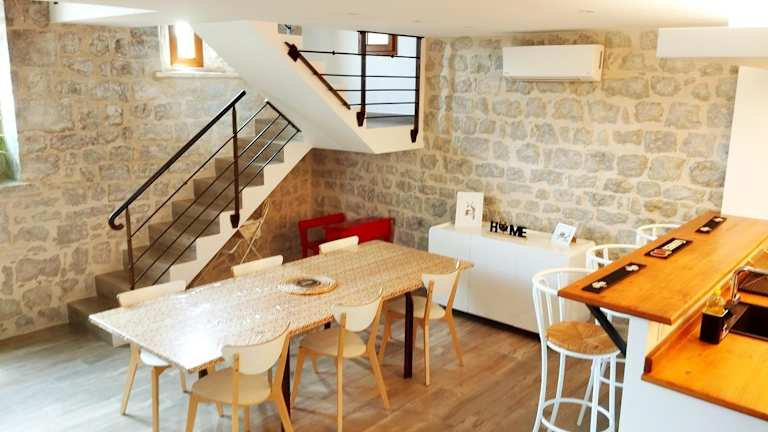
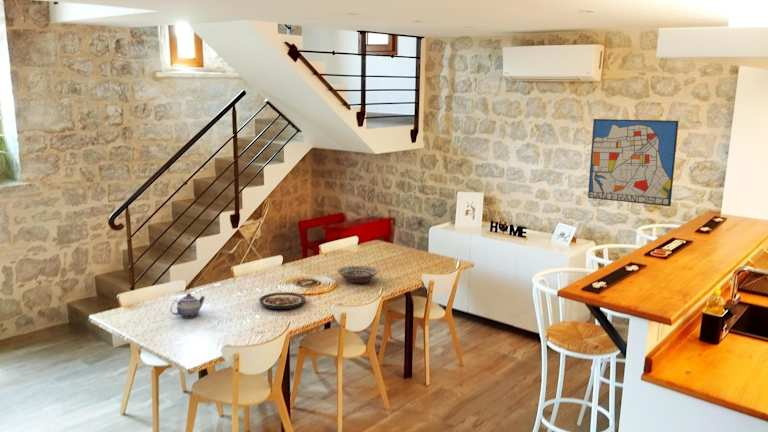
+ wall art (630, 161)
+ teapot (188, 304)
+ decorative bowl (357, 275)
+ plate (282, 299)
